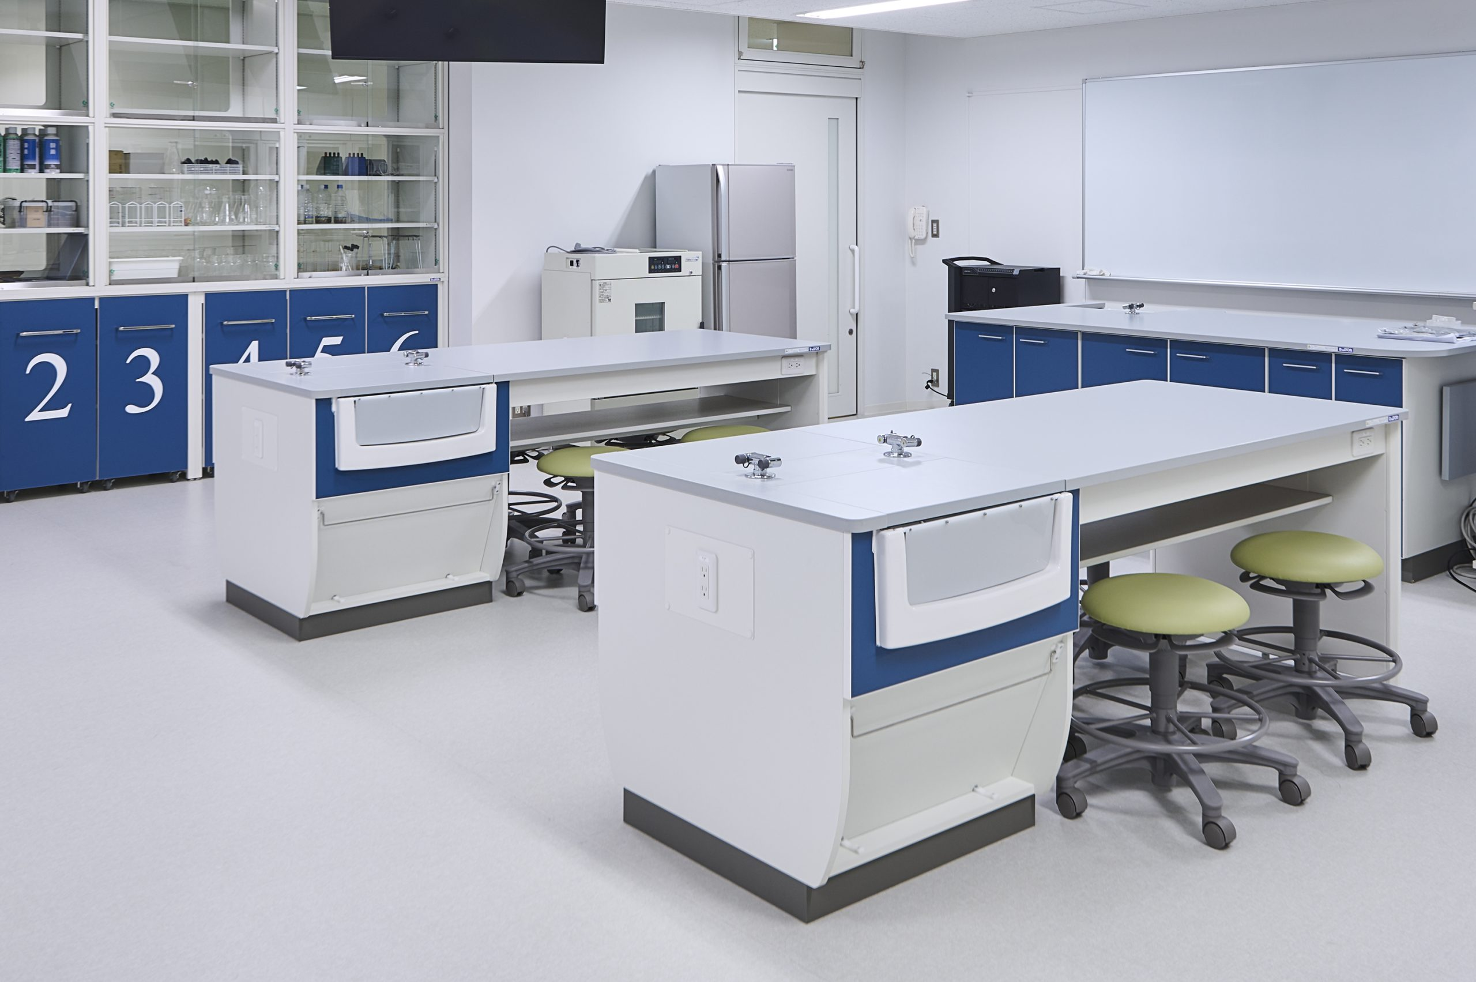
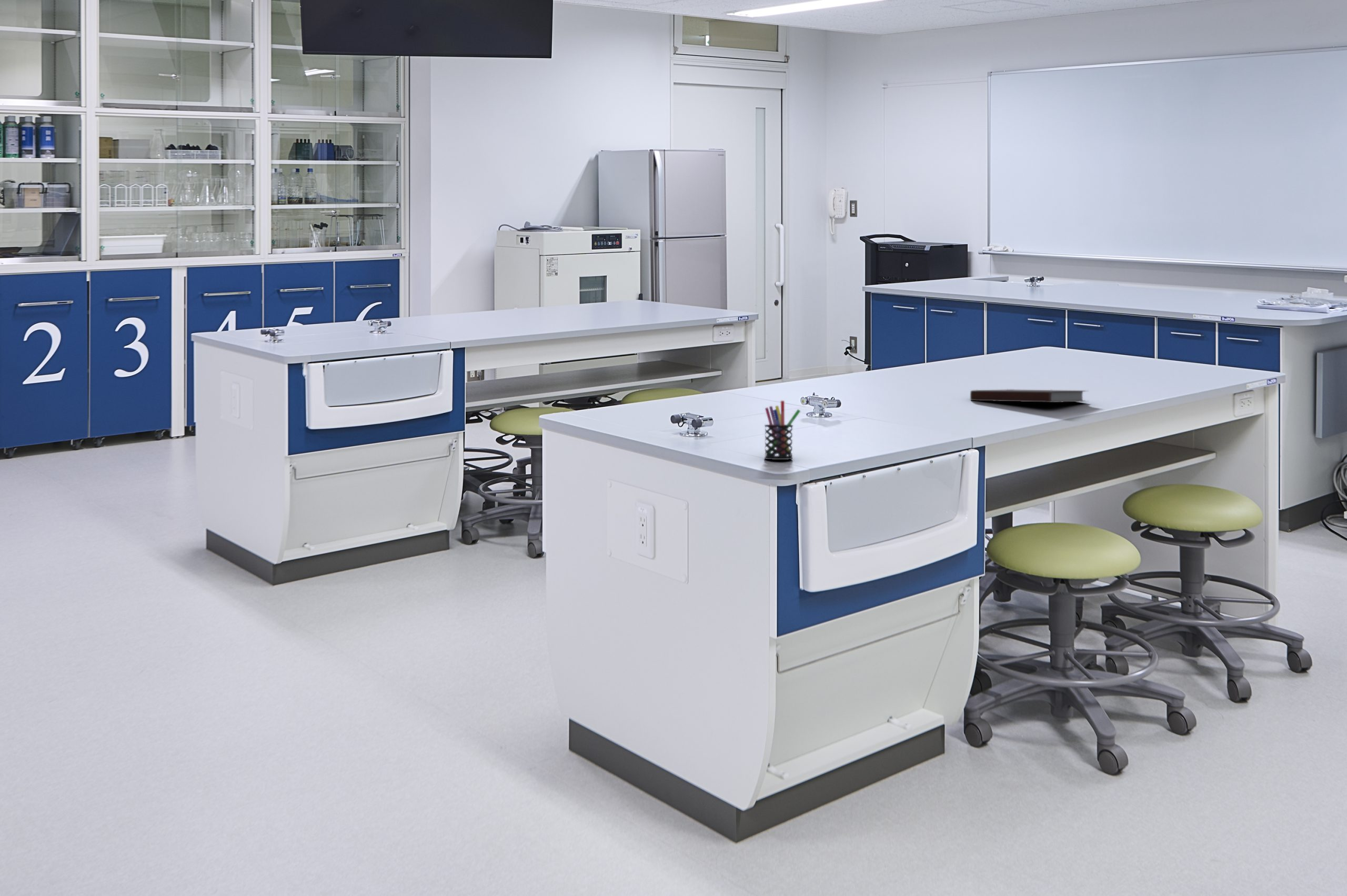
+ notebook (1029, 396)
+ pen holder (782, 429)
